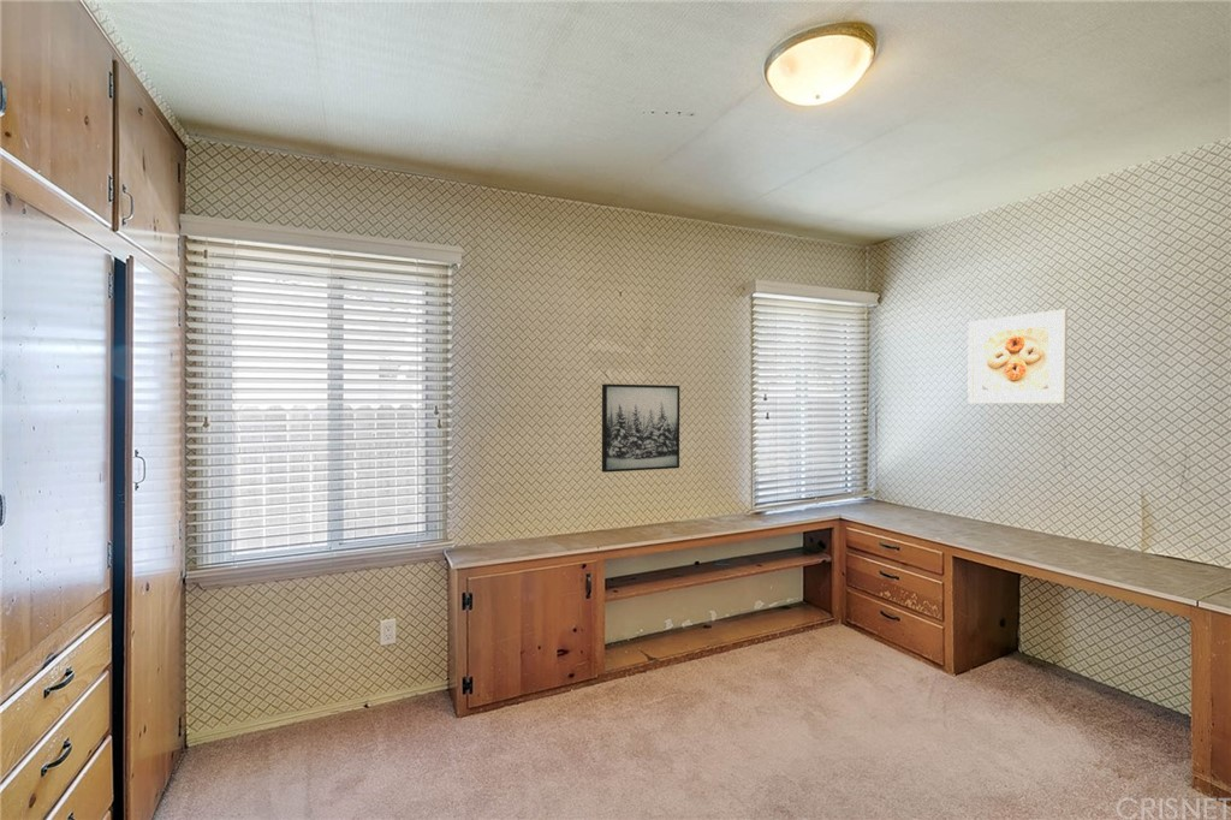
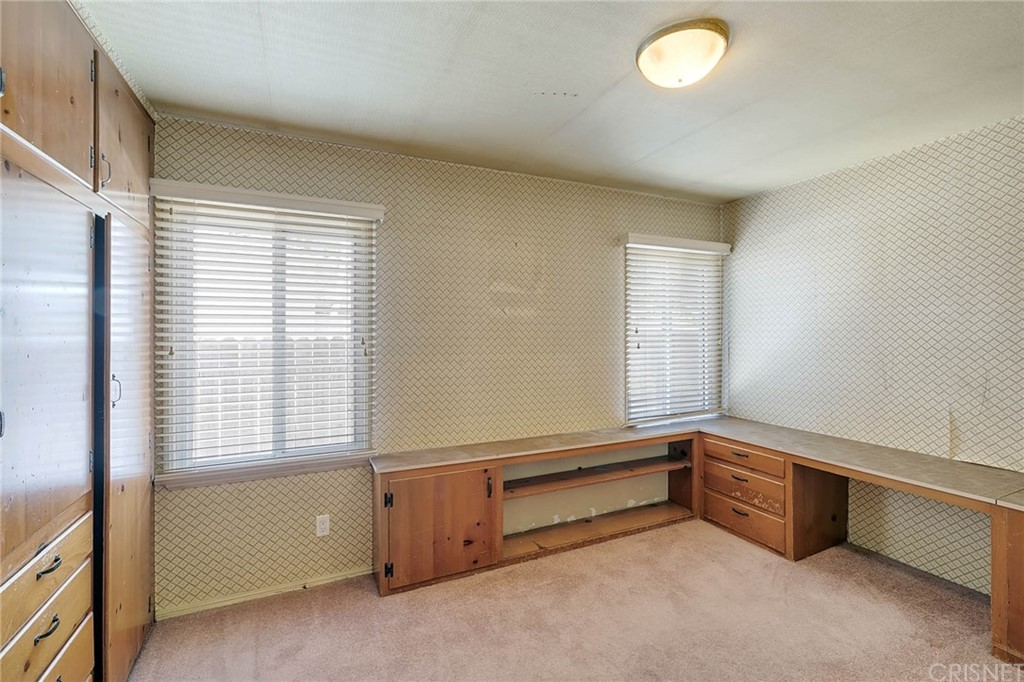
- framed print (1013, 360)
- wall art (642, 427)
